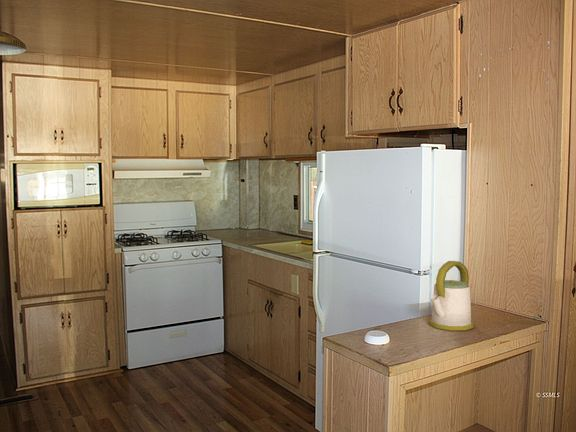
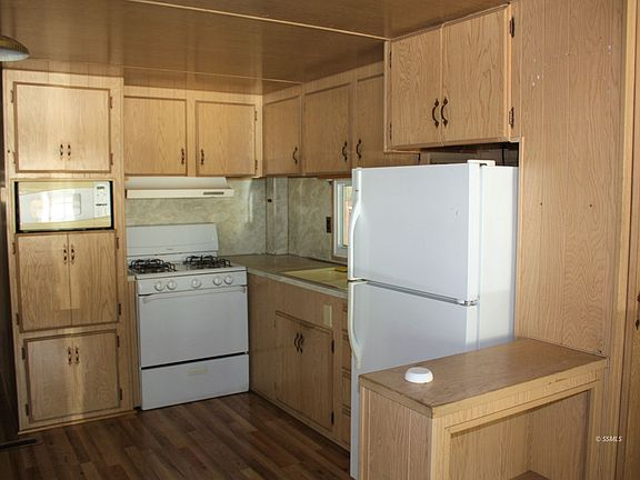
- kettle (449, 293)
